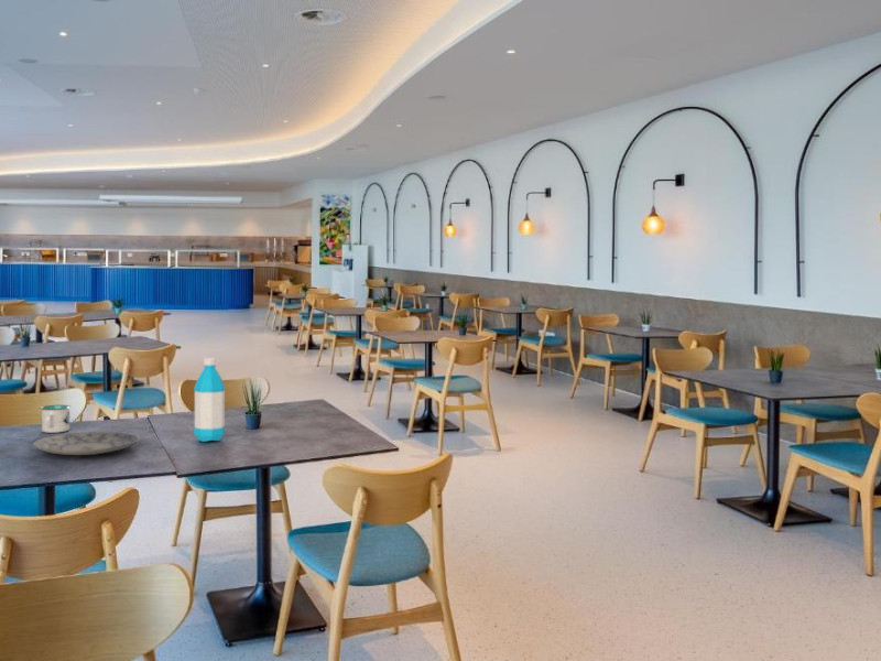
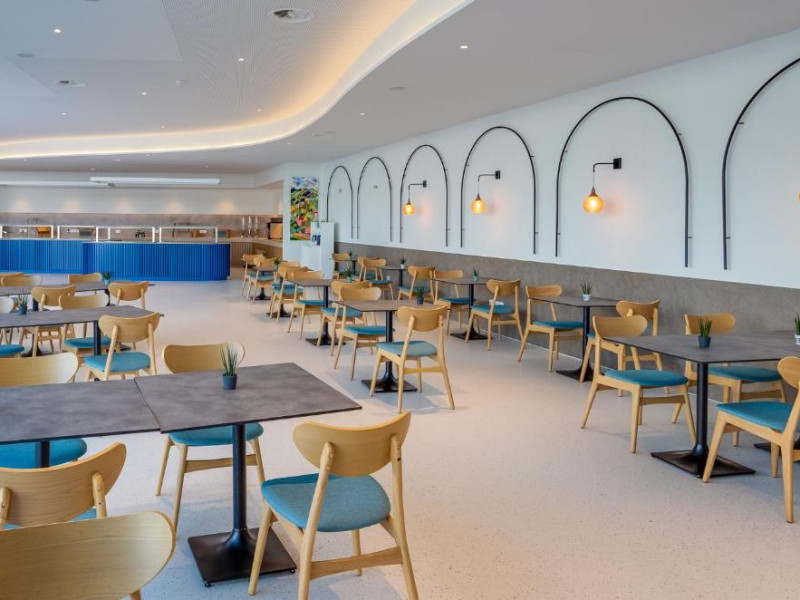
- mug (54, 419)
- plate (87, 445)
- water bottle (209, 399)
